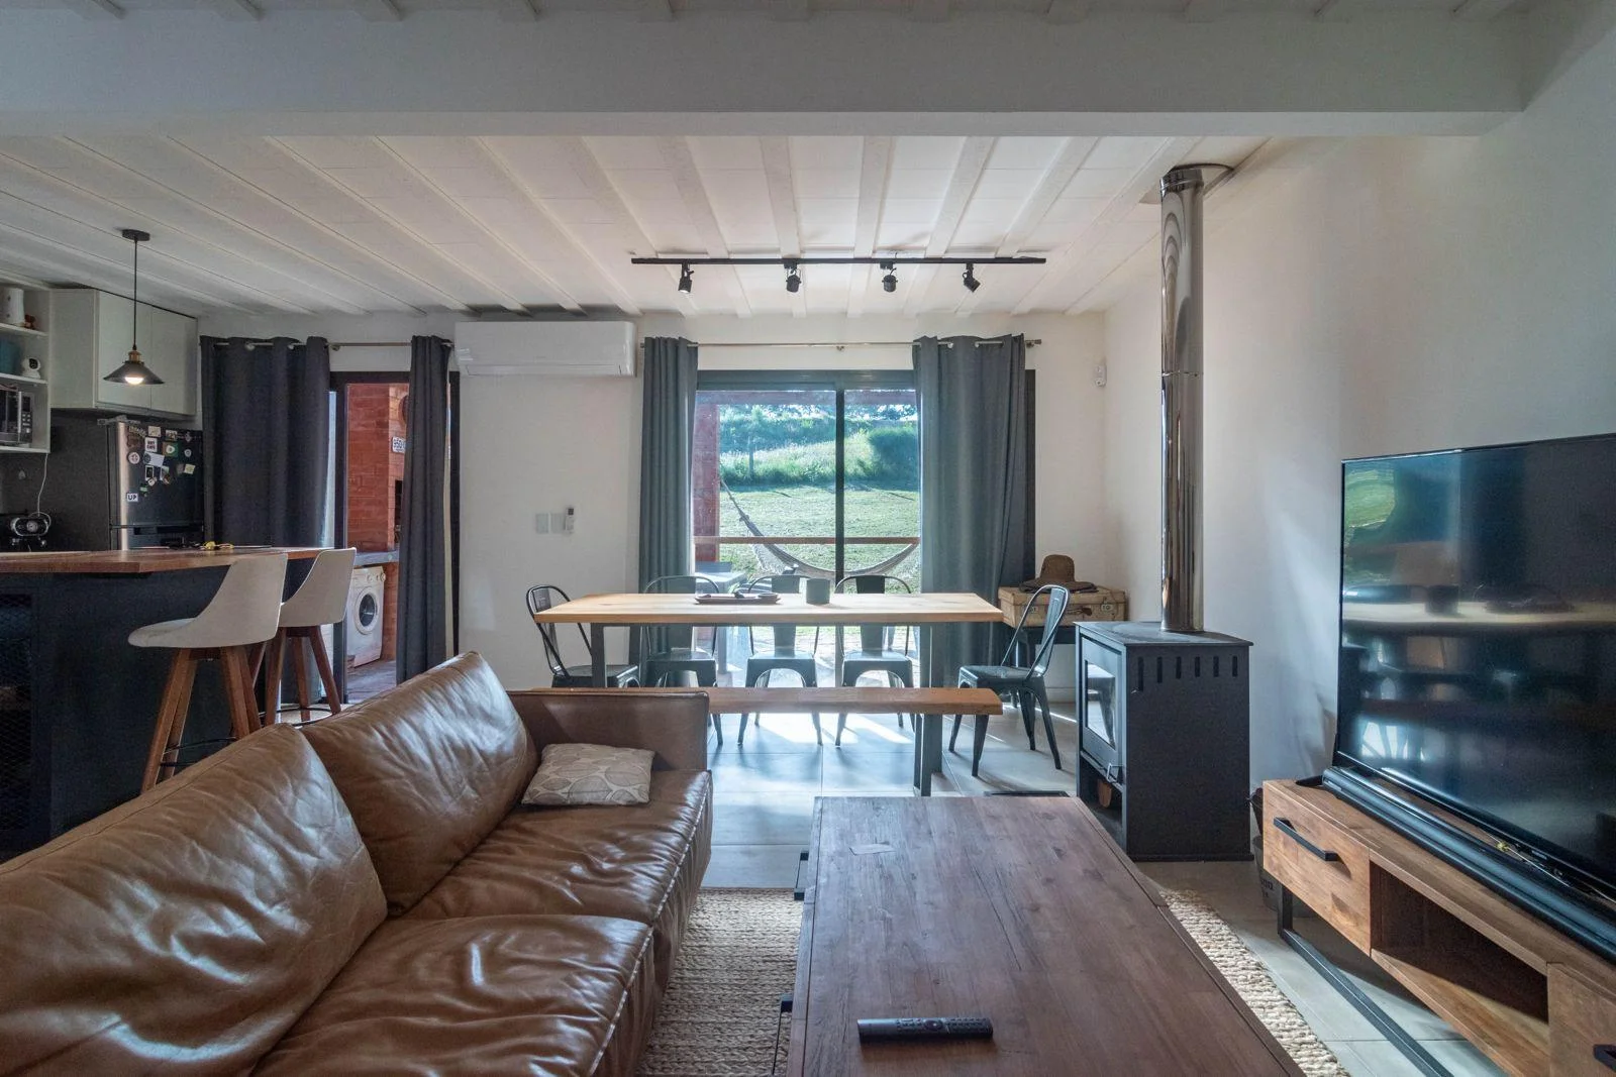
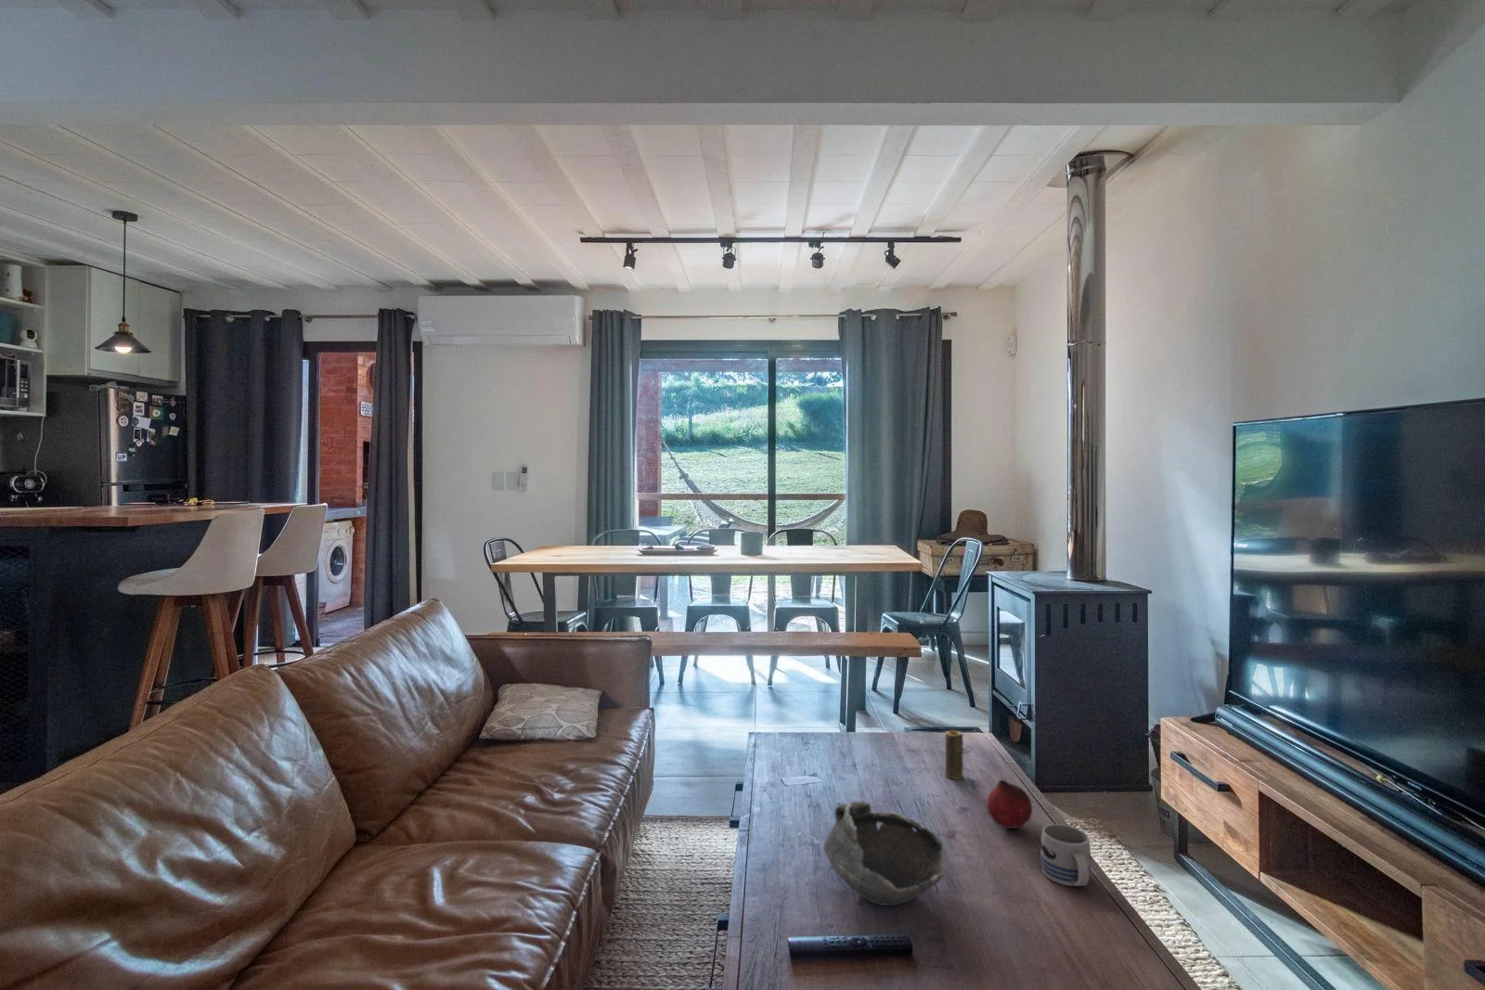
+ bowl (883, 853)
+ fruit (1009, 803)
+ candle (954, 754)
+ mug (1068, 857)
